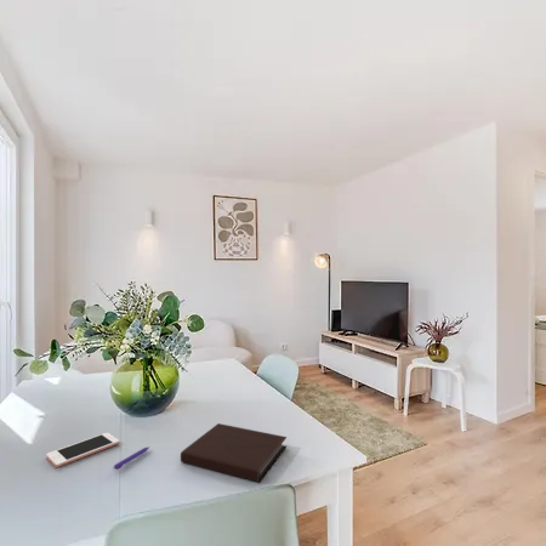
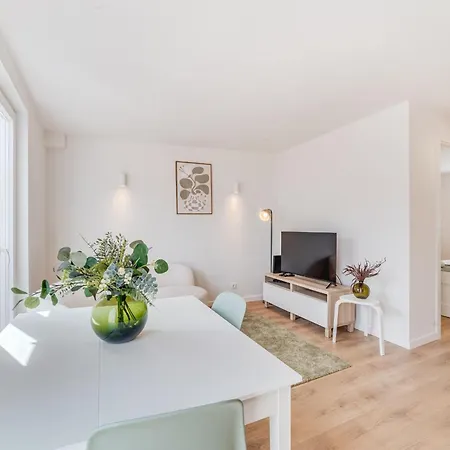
- cell phone (84, 448)
- pen (132, 456)
- notebook (235, 449)
